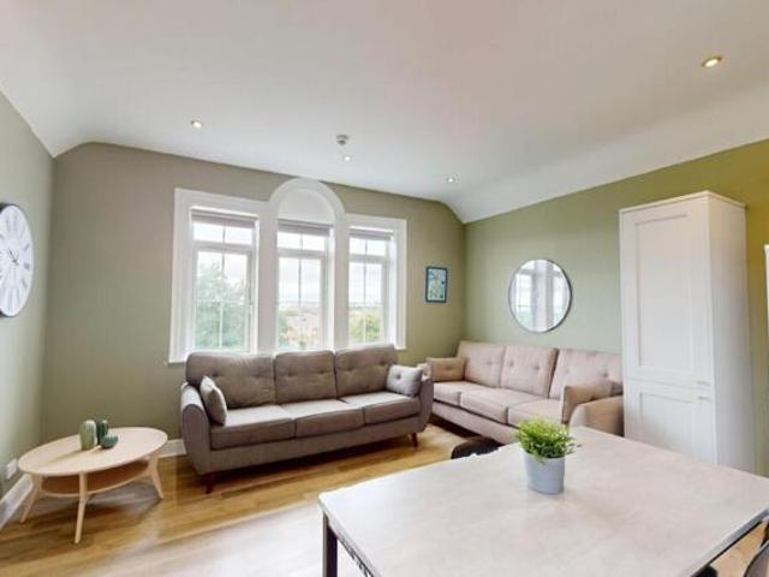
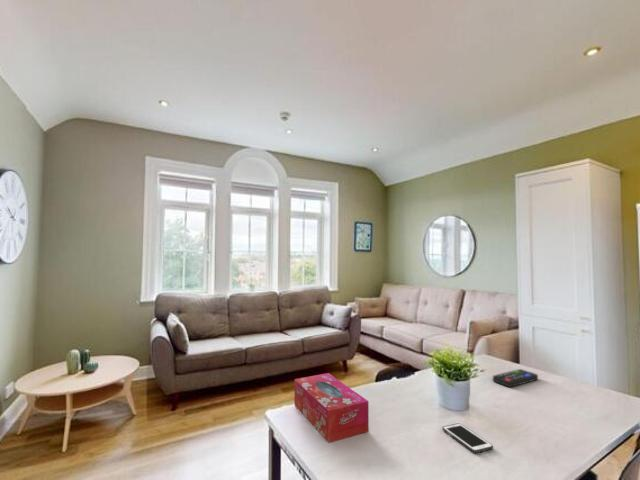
+ tissue box (328, 403)
+ remote control (515, 377)
+ cell phone (466, 437)
